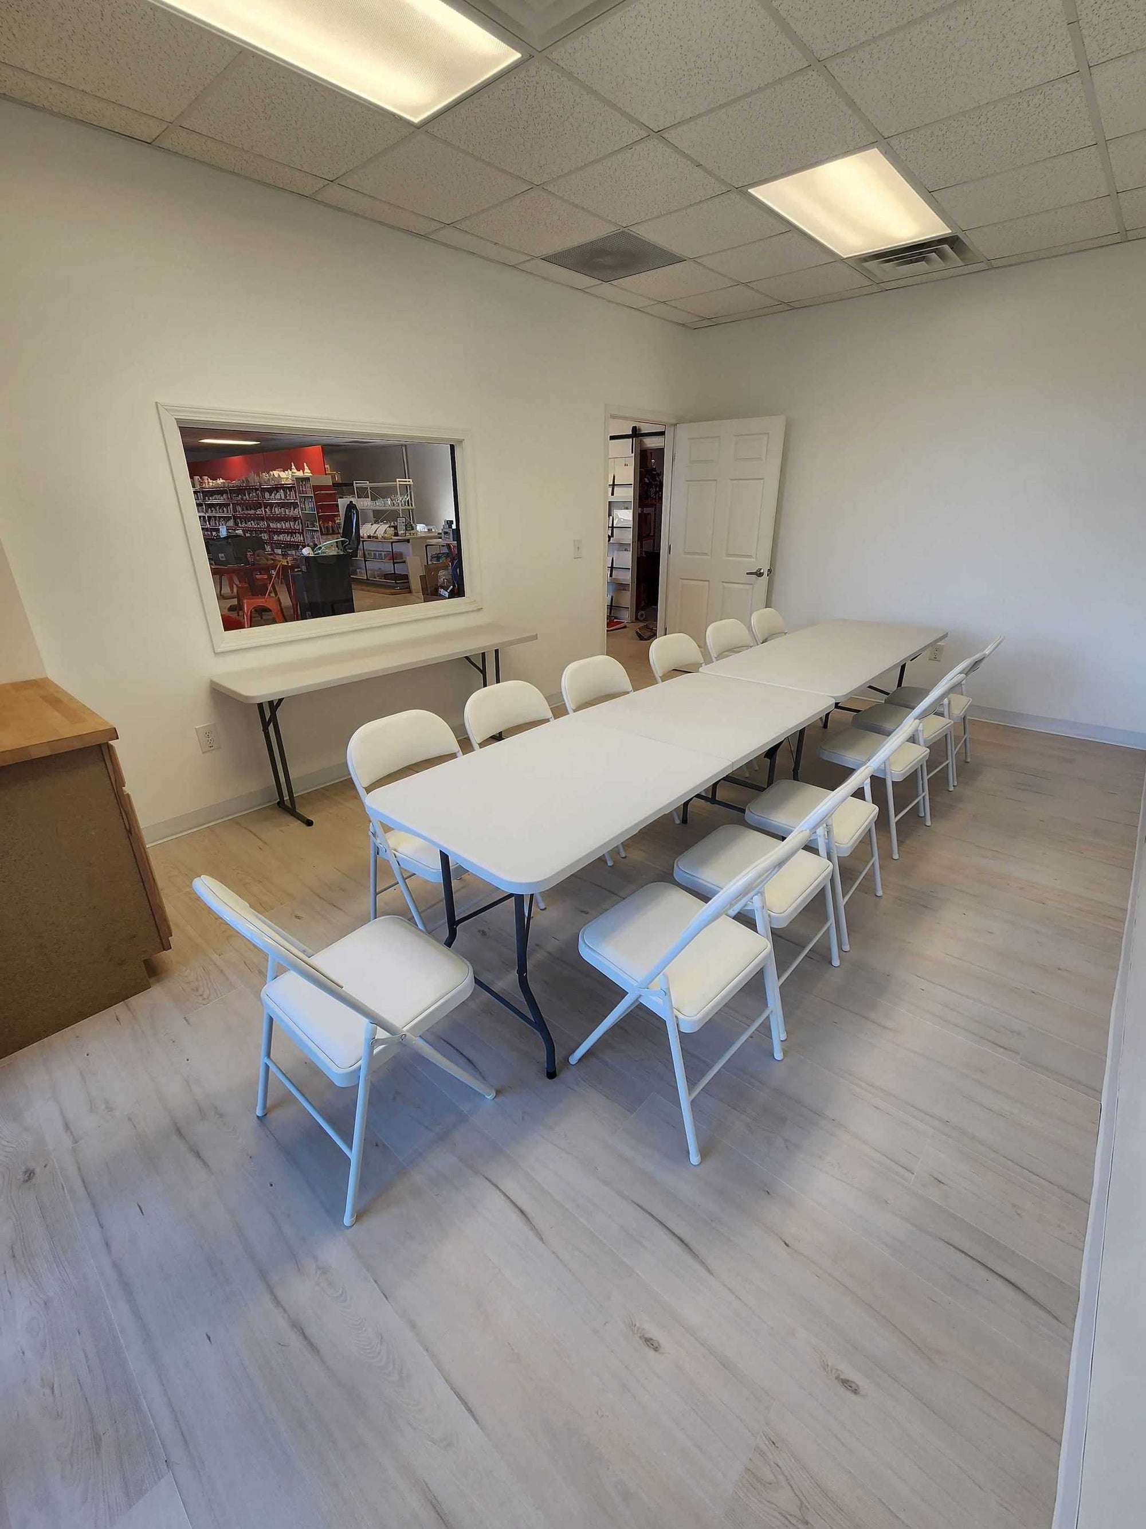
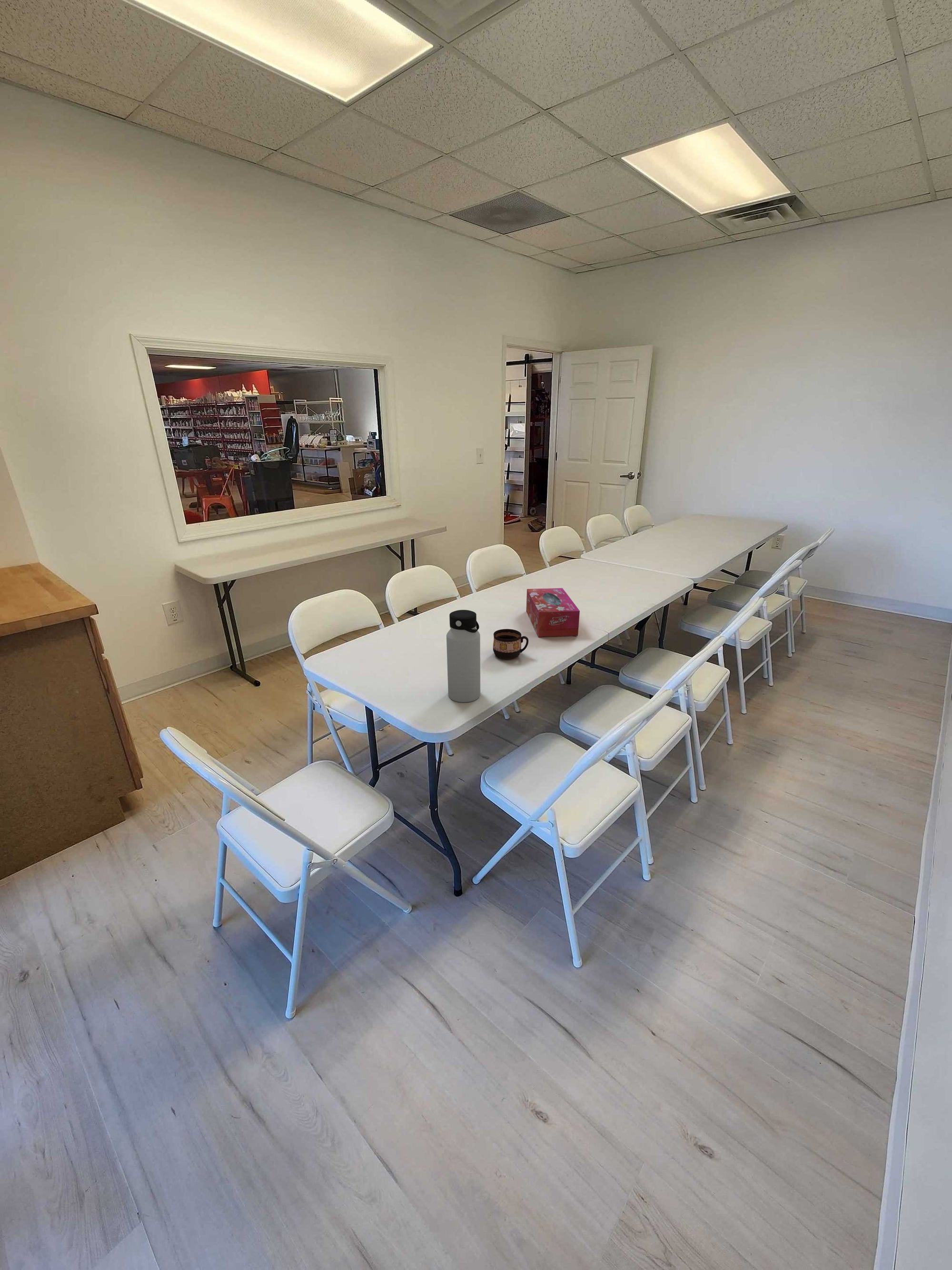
+ cup (508, 645)
+ water bottle (464, 655)
+ tissue box (551, 611)
